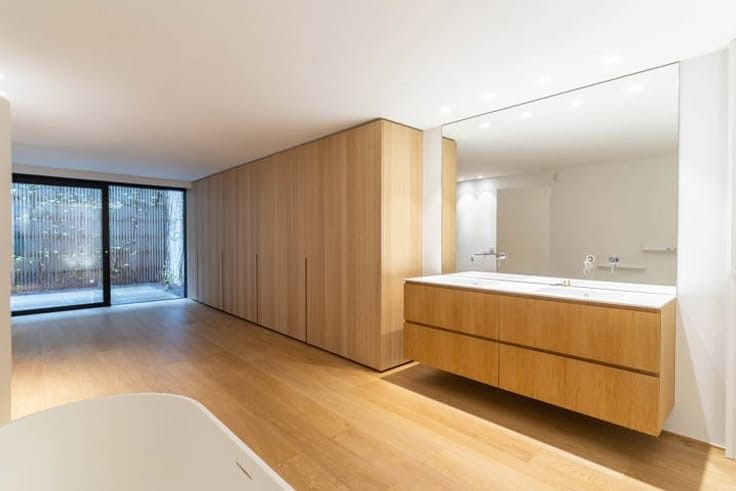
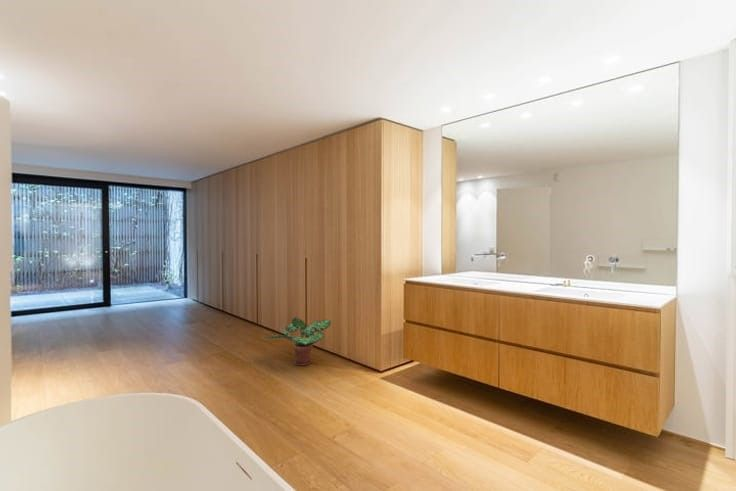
+ potted plant (306, 338)
